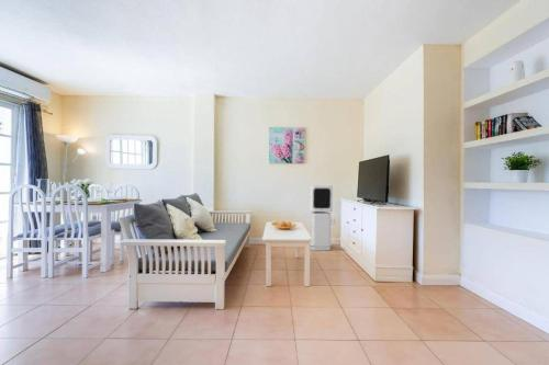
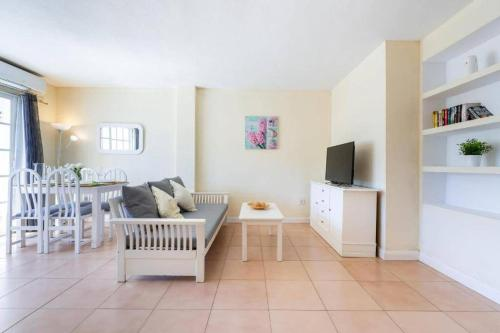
- air purifier (320, 216)
